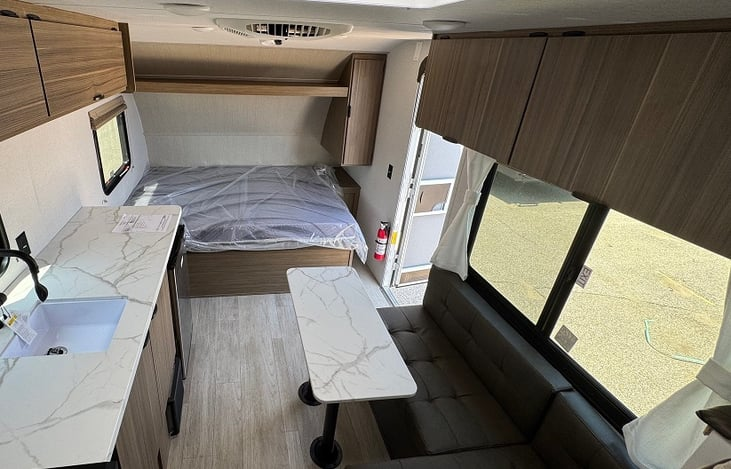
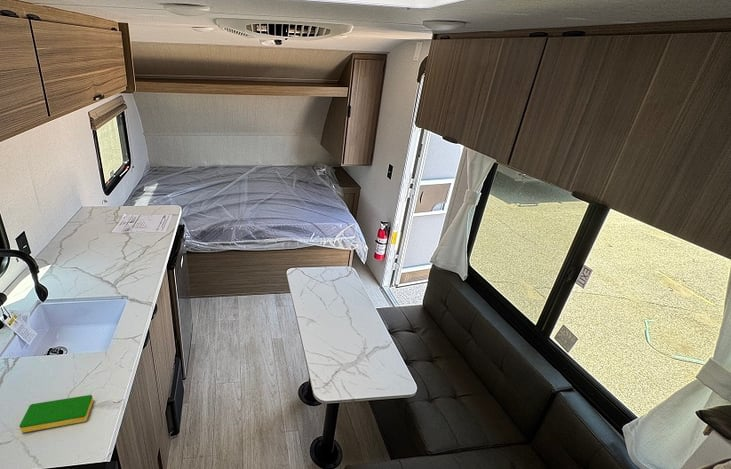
+ dish sponge (58, 412)
